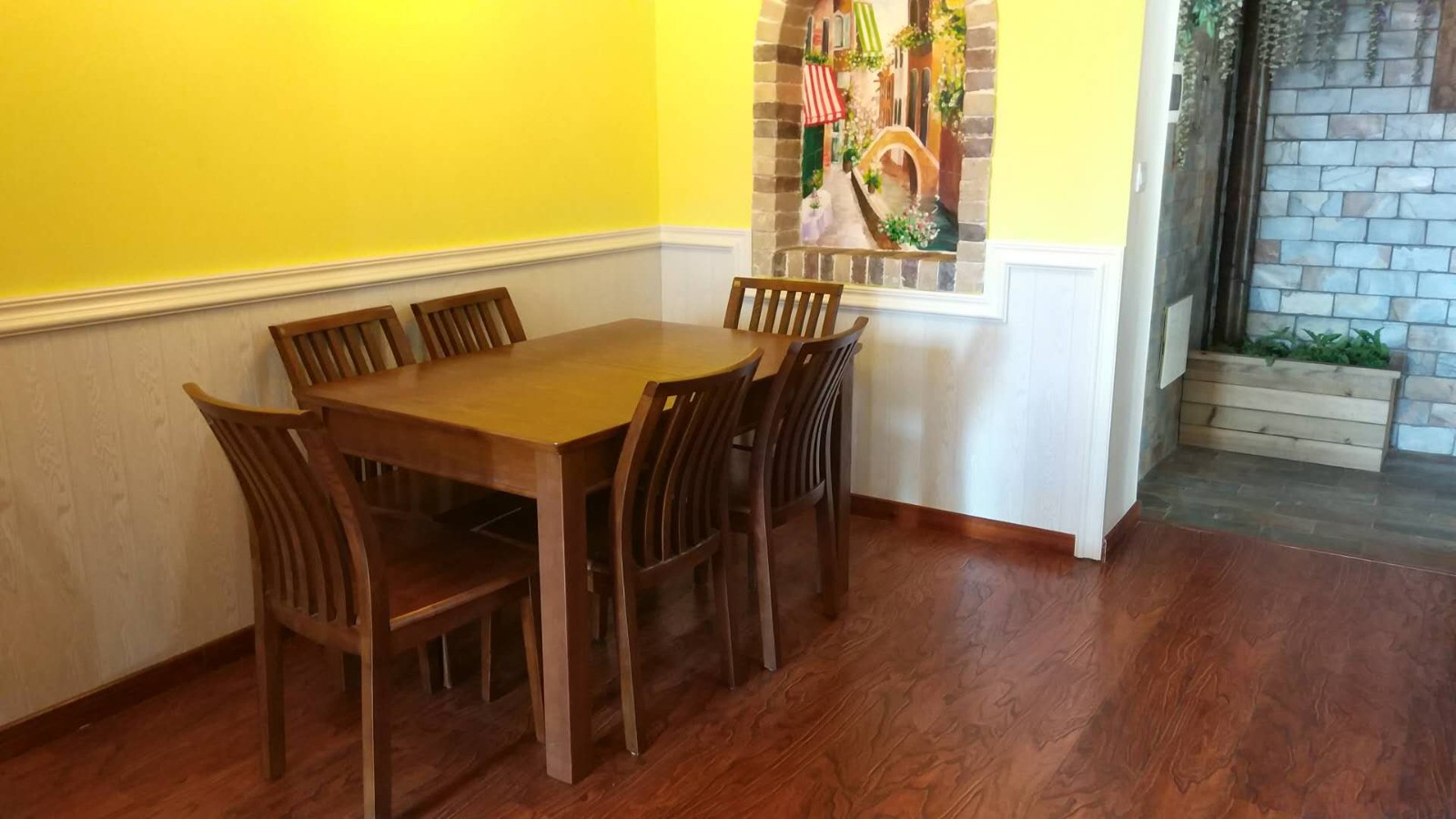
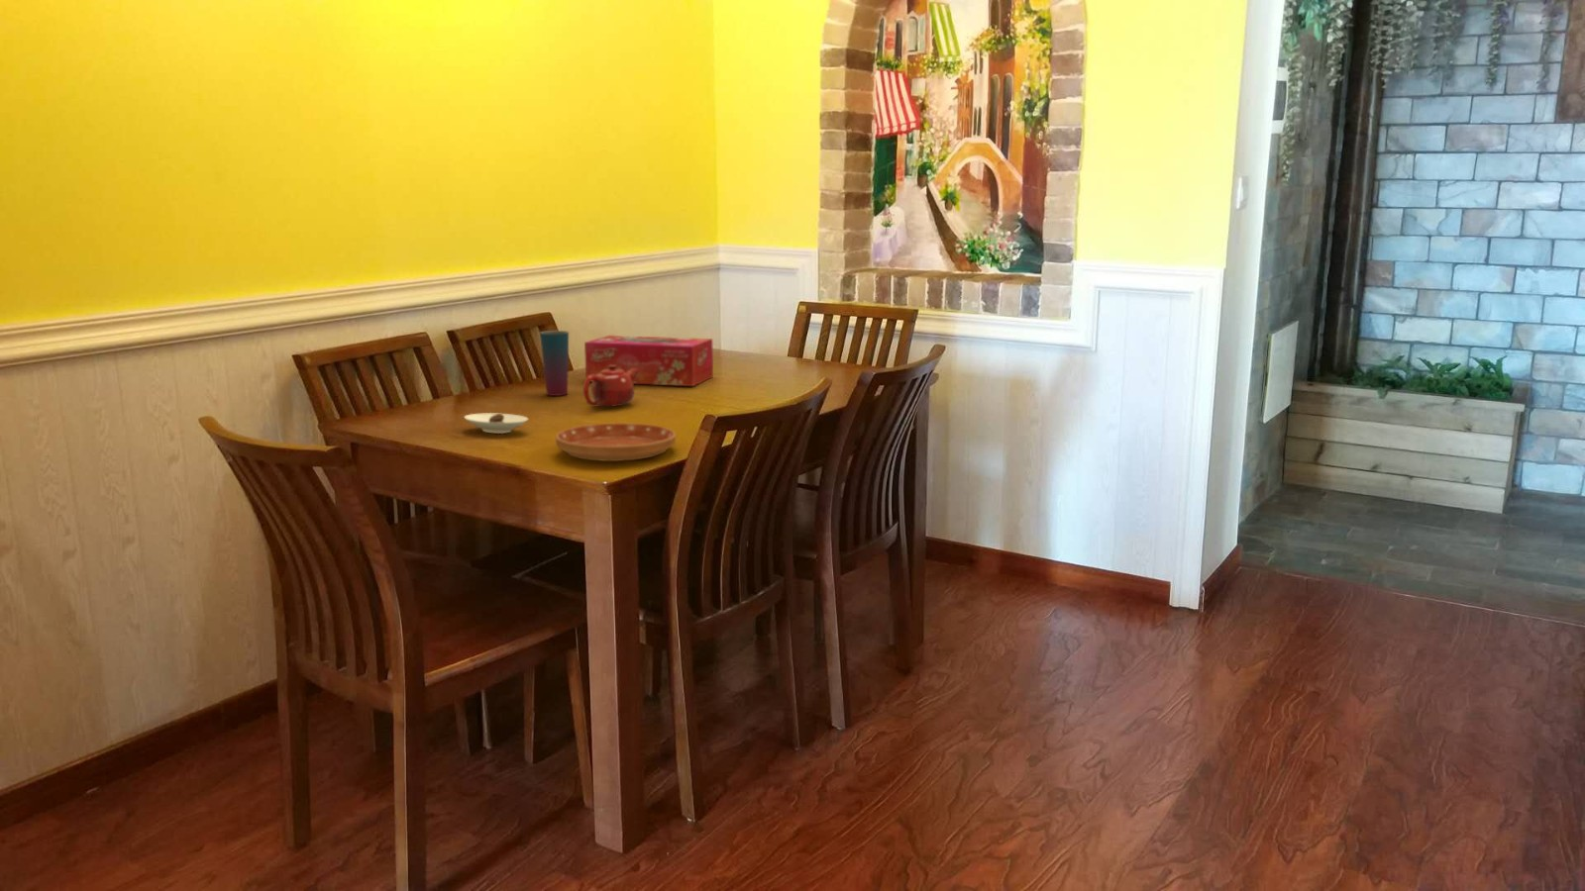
+ saucer (616, 443)
+ teapot (611, 385)
+ cup (556, 362)
+ saucer (496, 423)
+ tissue box (649, 359)
